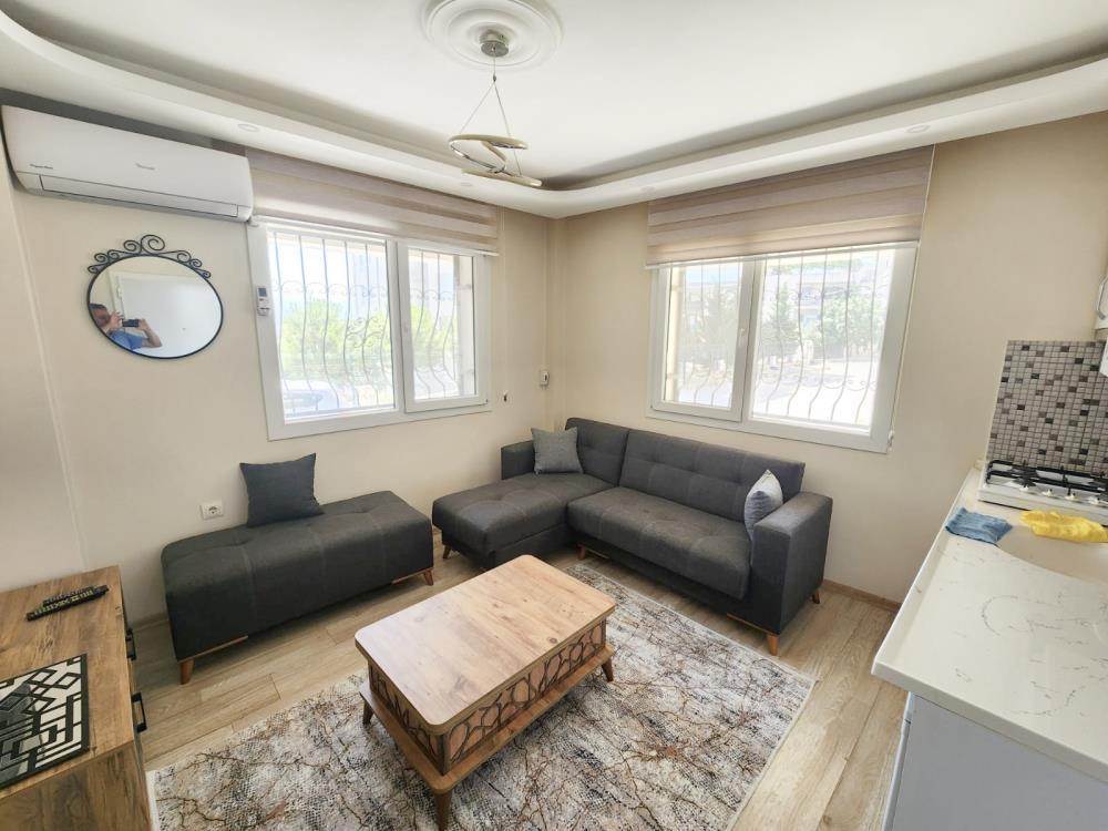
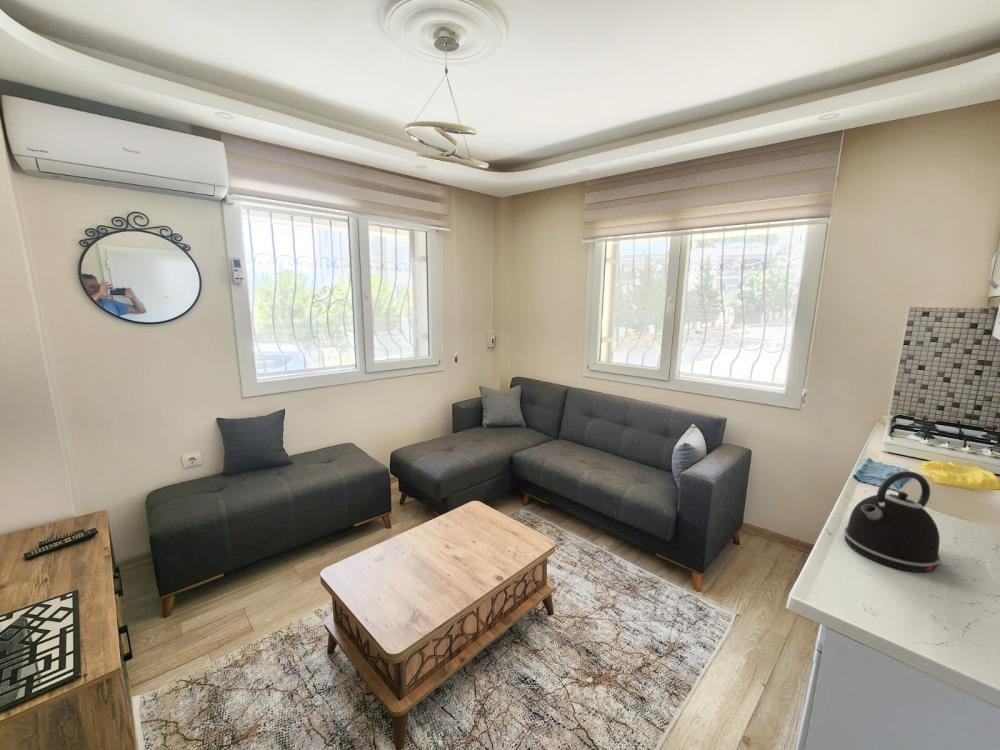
+ kettle (896, 511)
